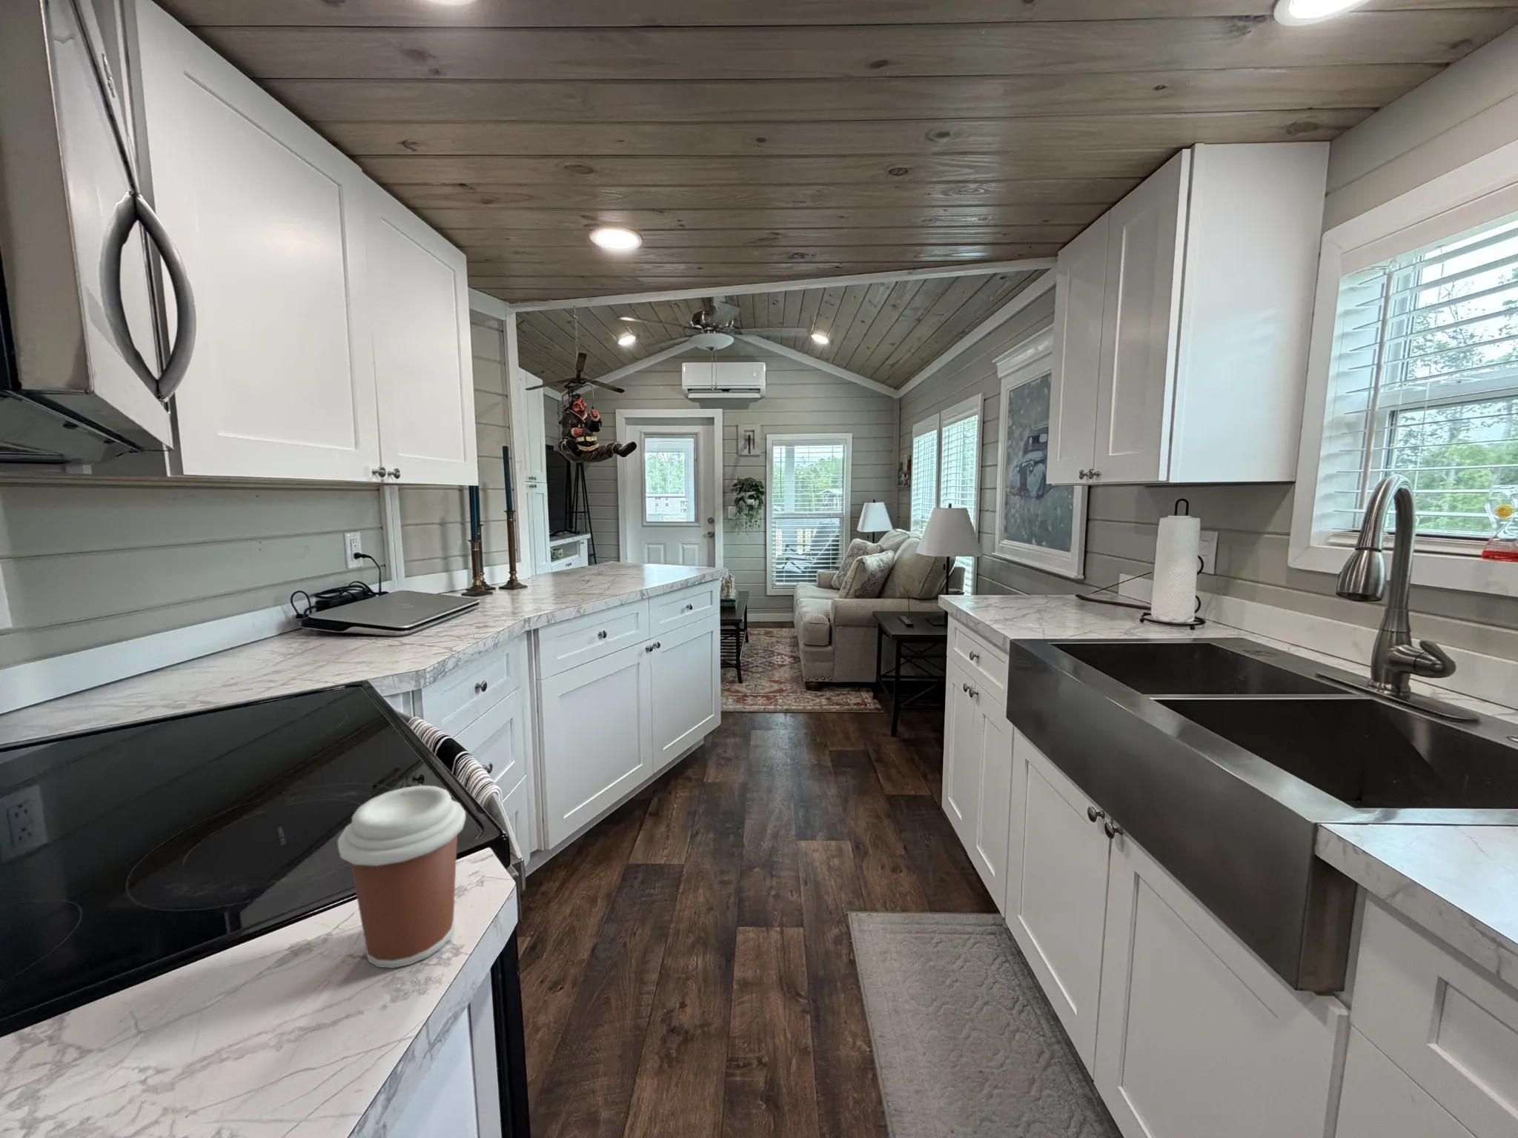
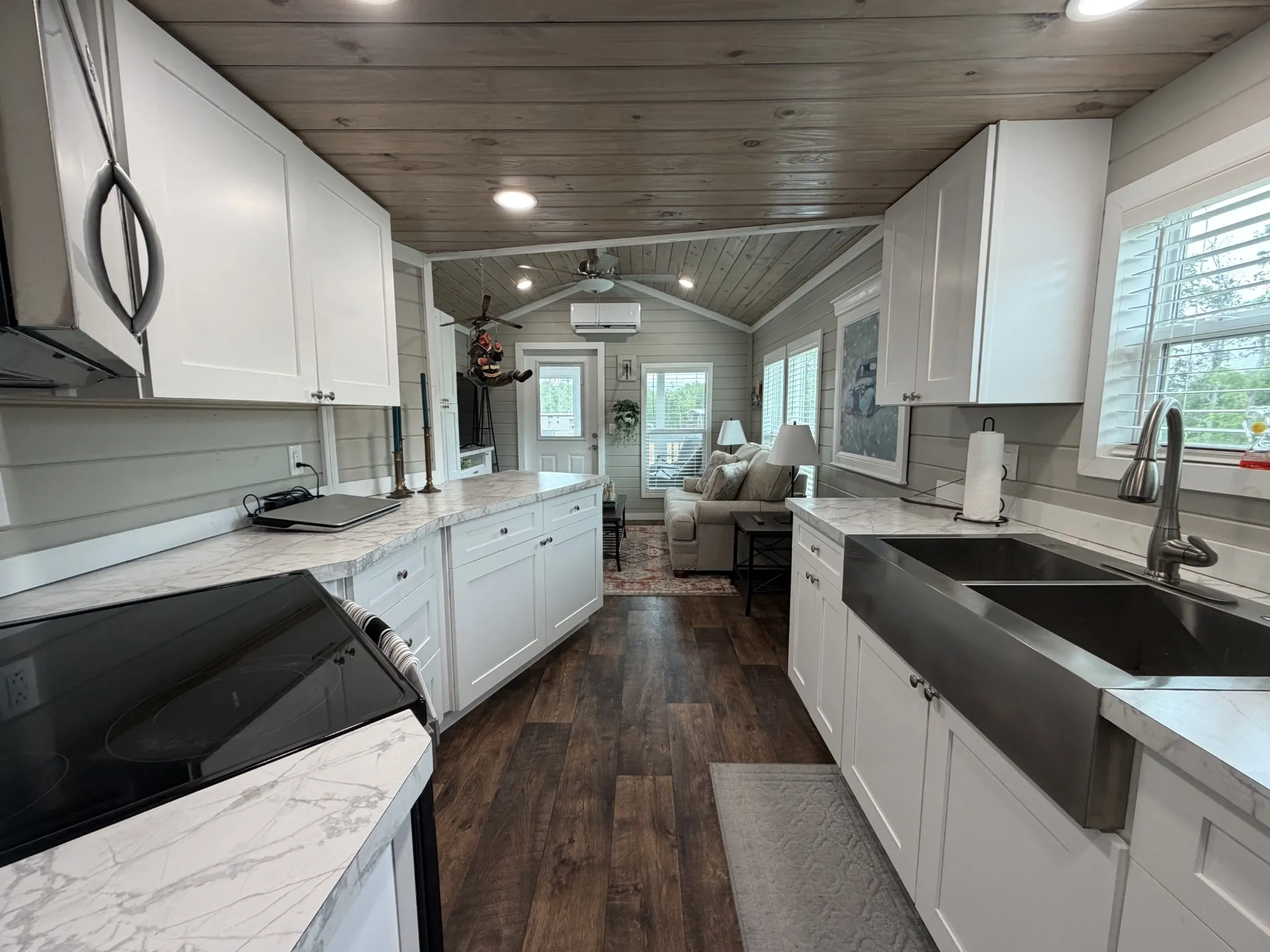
- coffee cup (406, 871)
